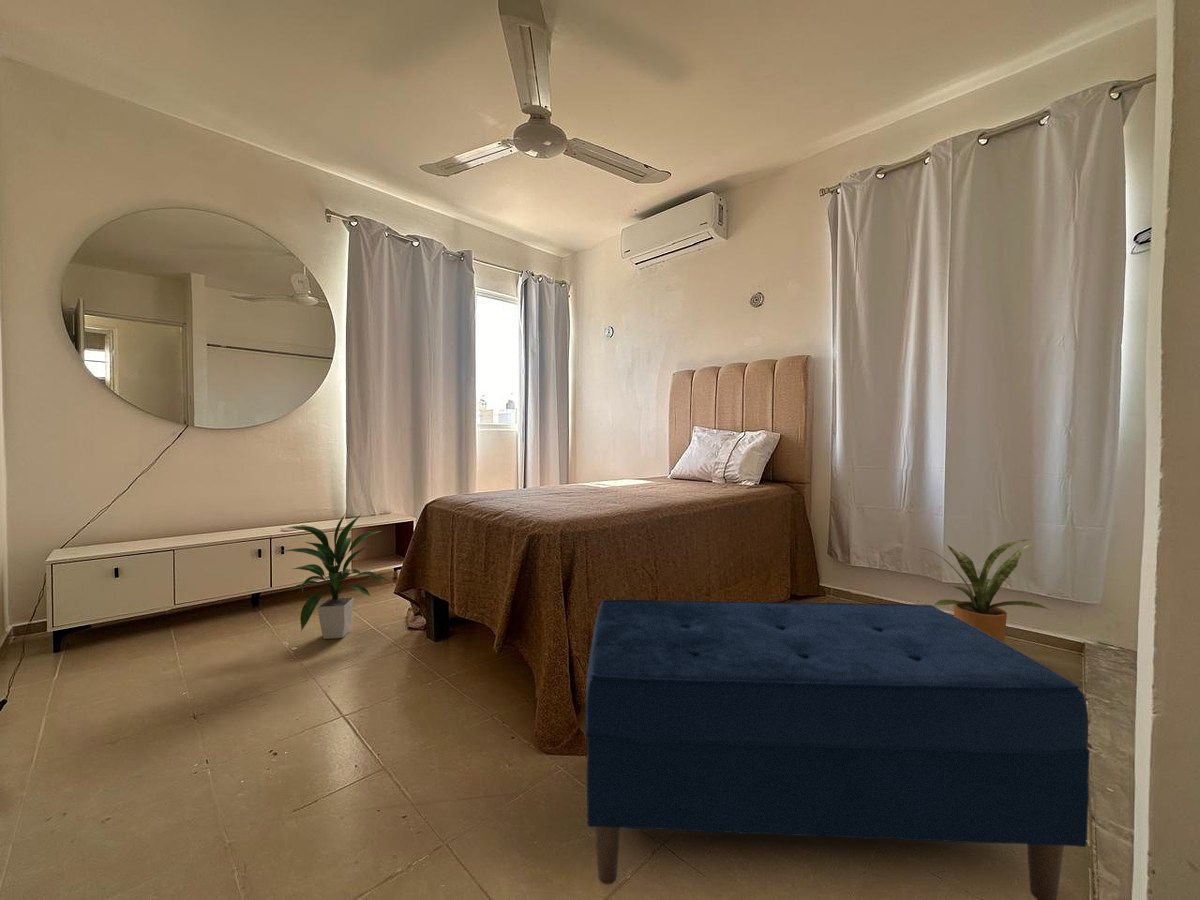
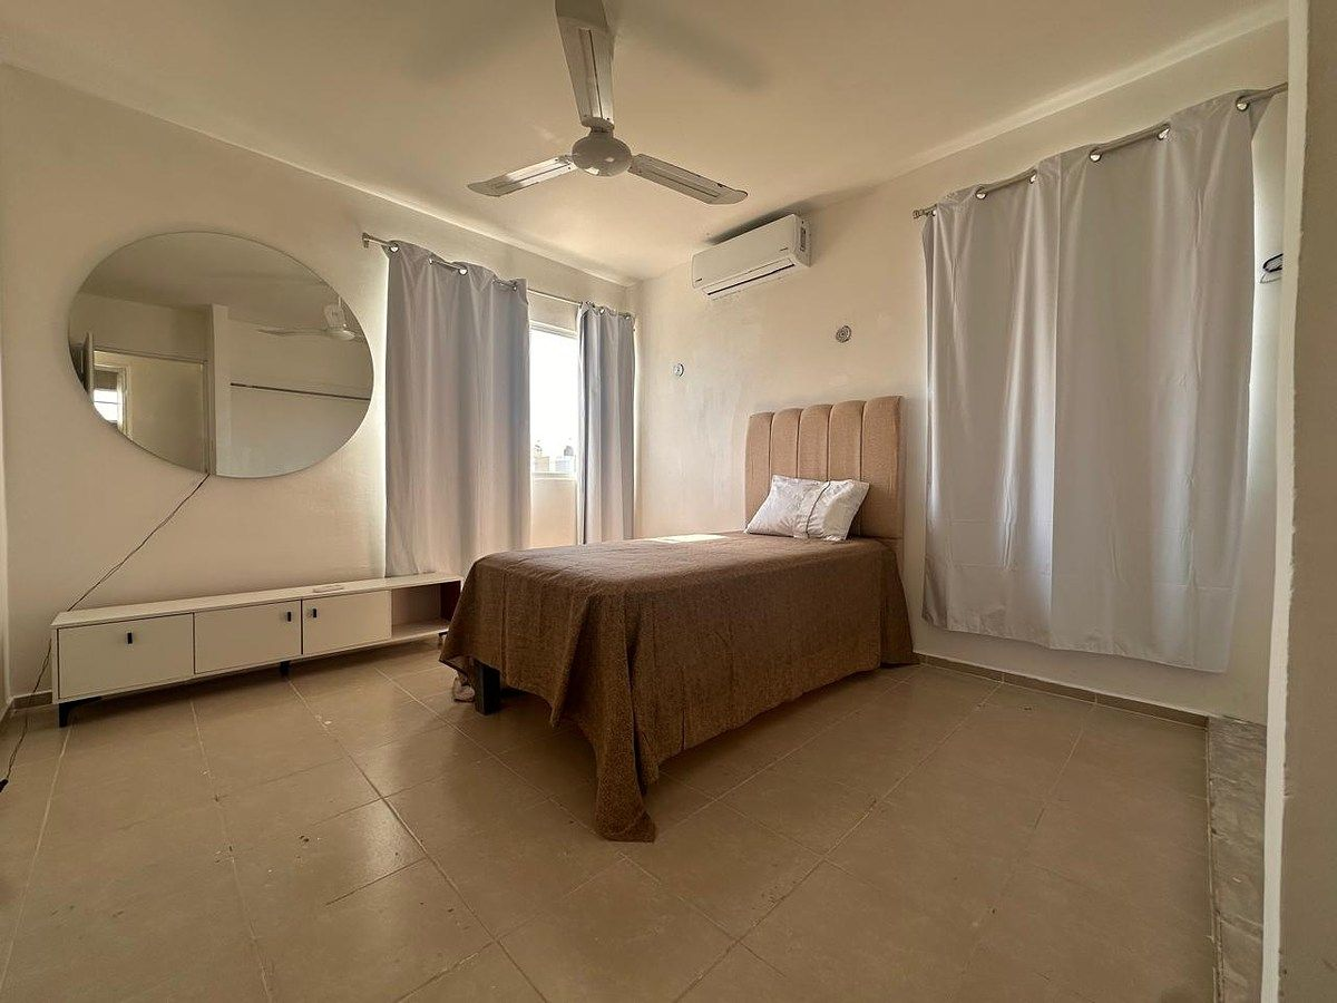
- indoor plant (331, 574)
- bench (790, 725)
- house plant (977, 593)
